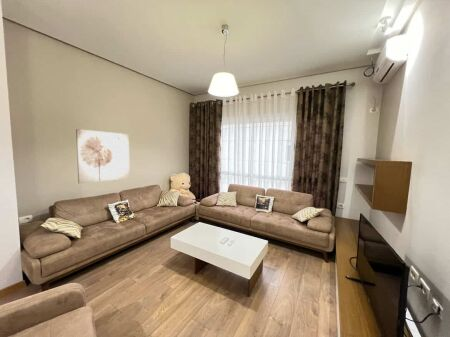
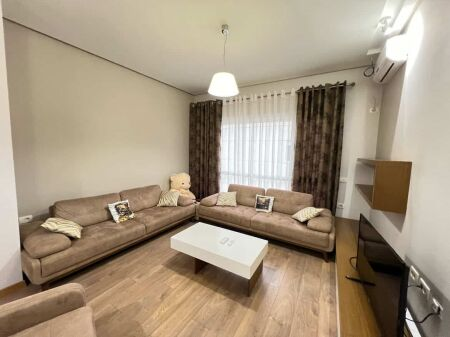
- wall art (106, 156)
